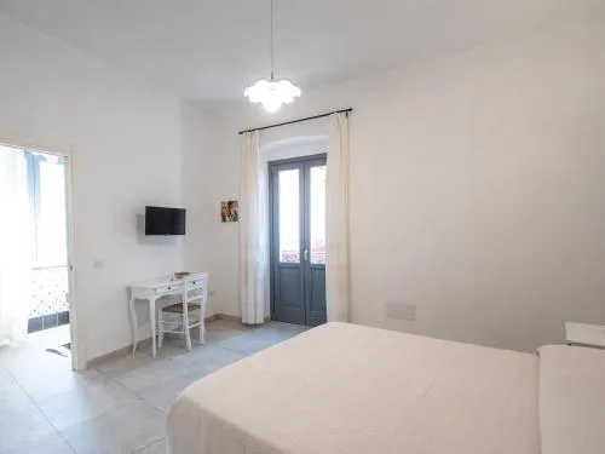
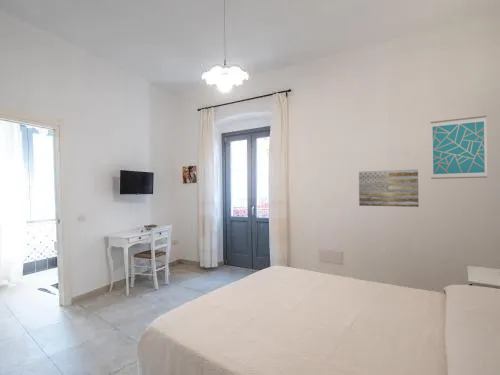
+ wall art (387, 188)
+ wall art (457, 148)
